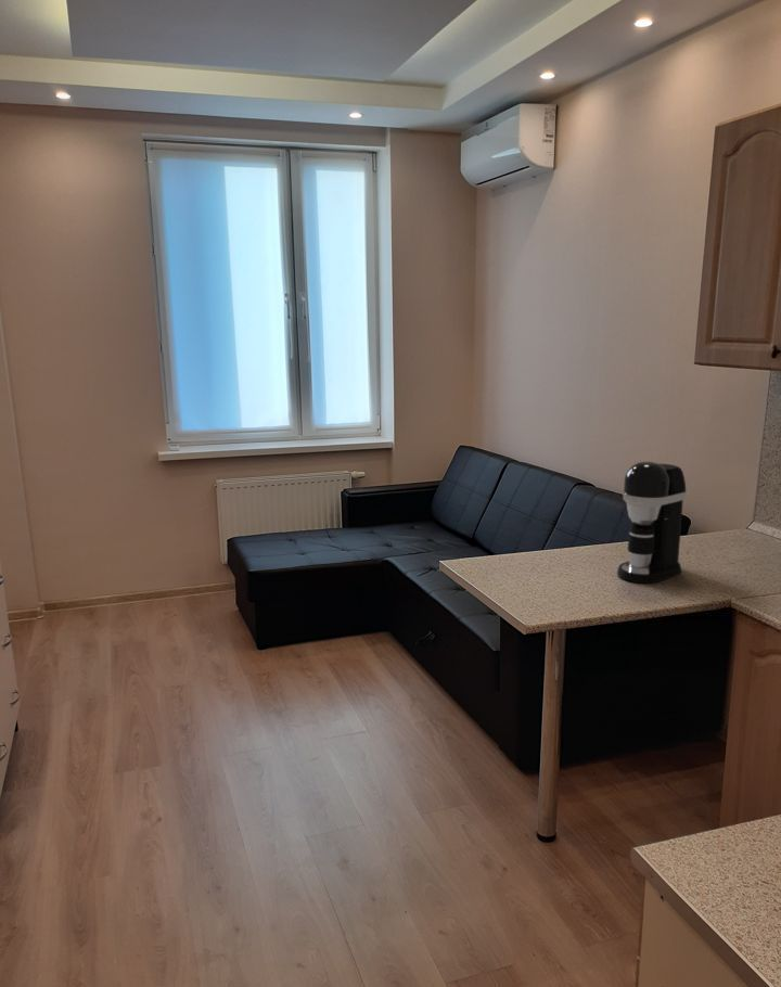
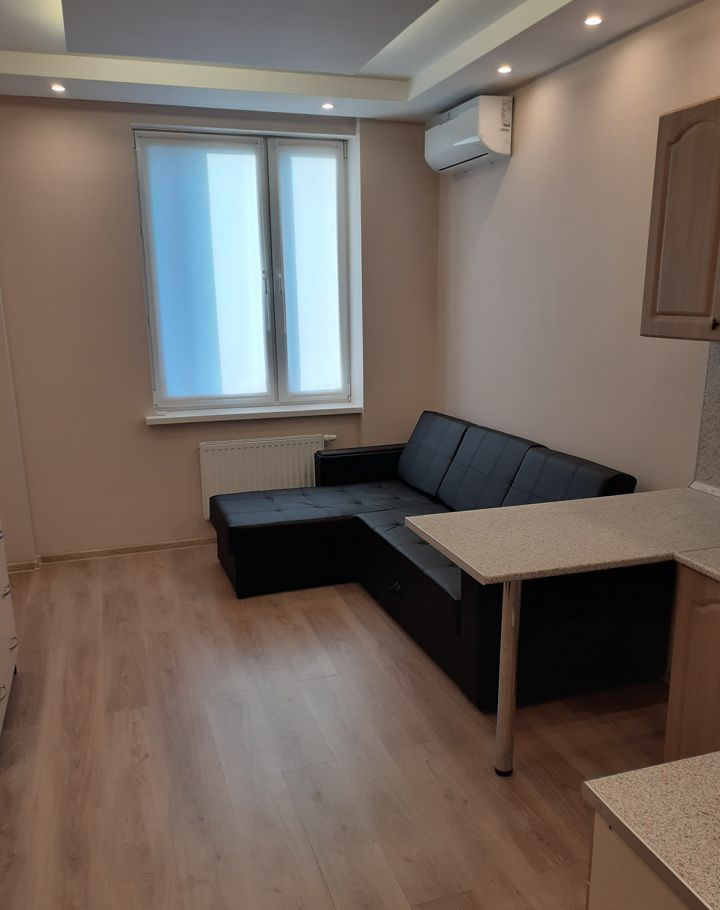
- coffee maker (653, 517)
